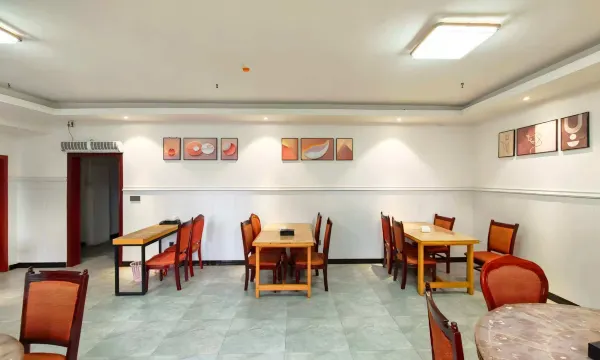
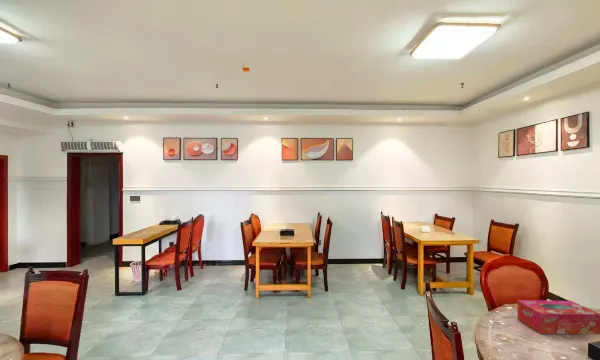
+ tissue box (556, 316)
